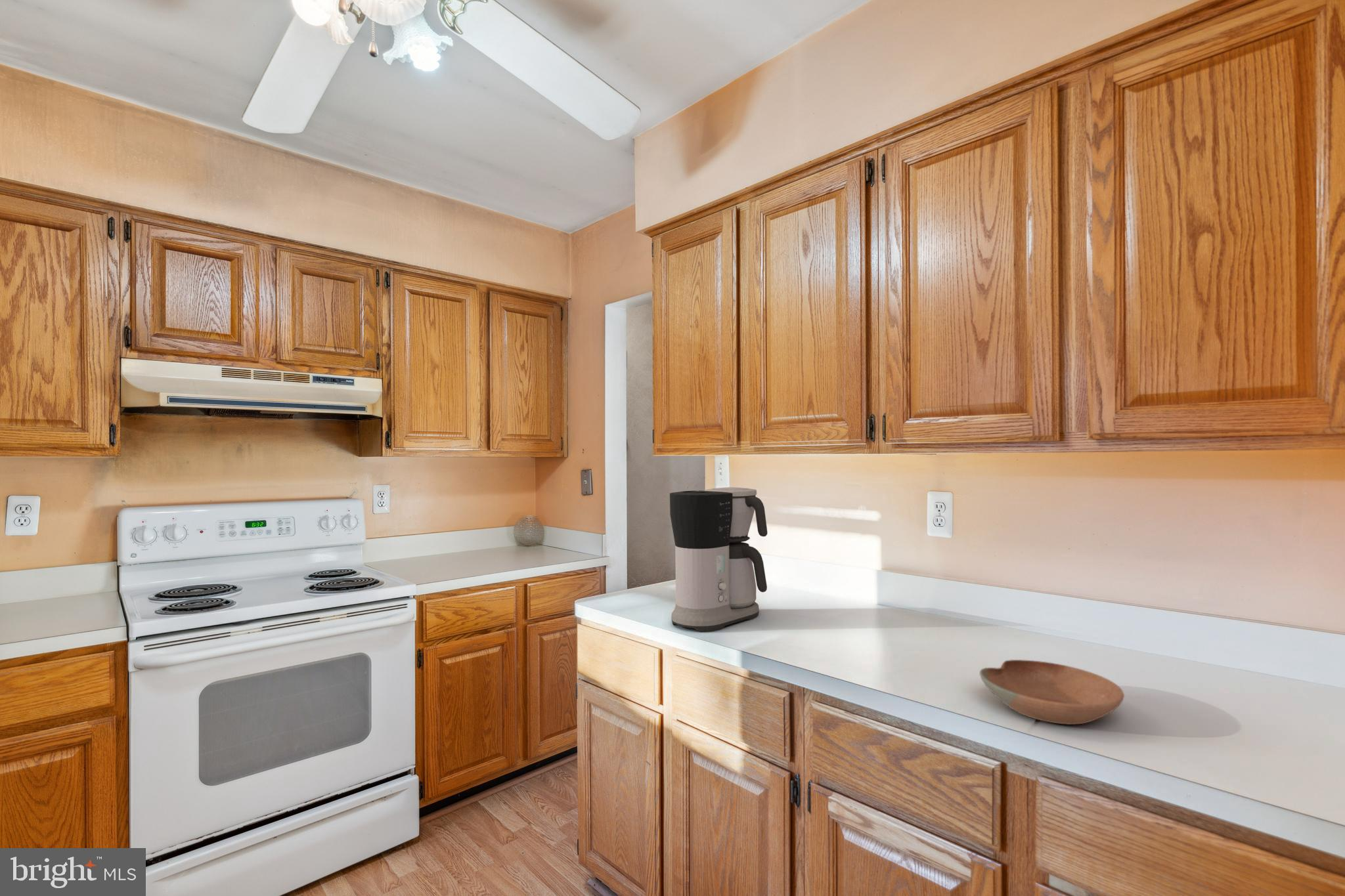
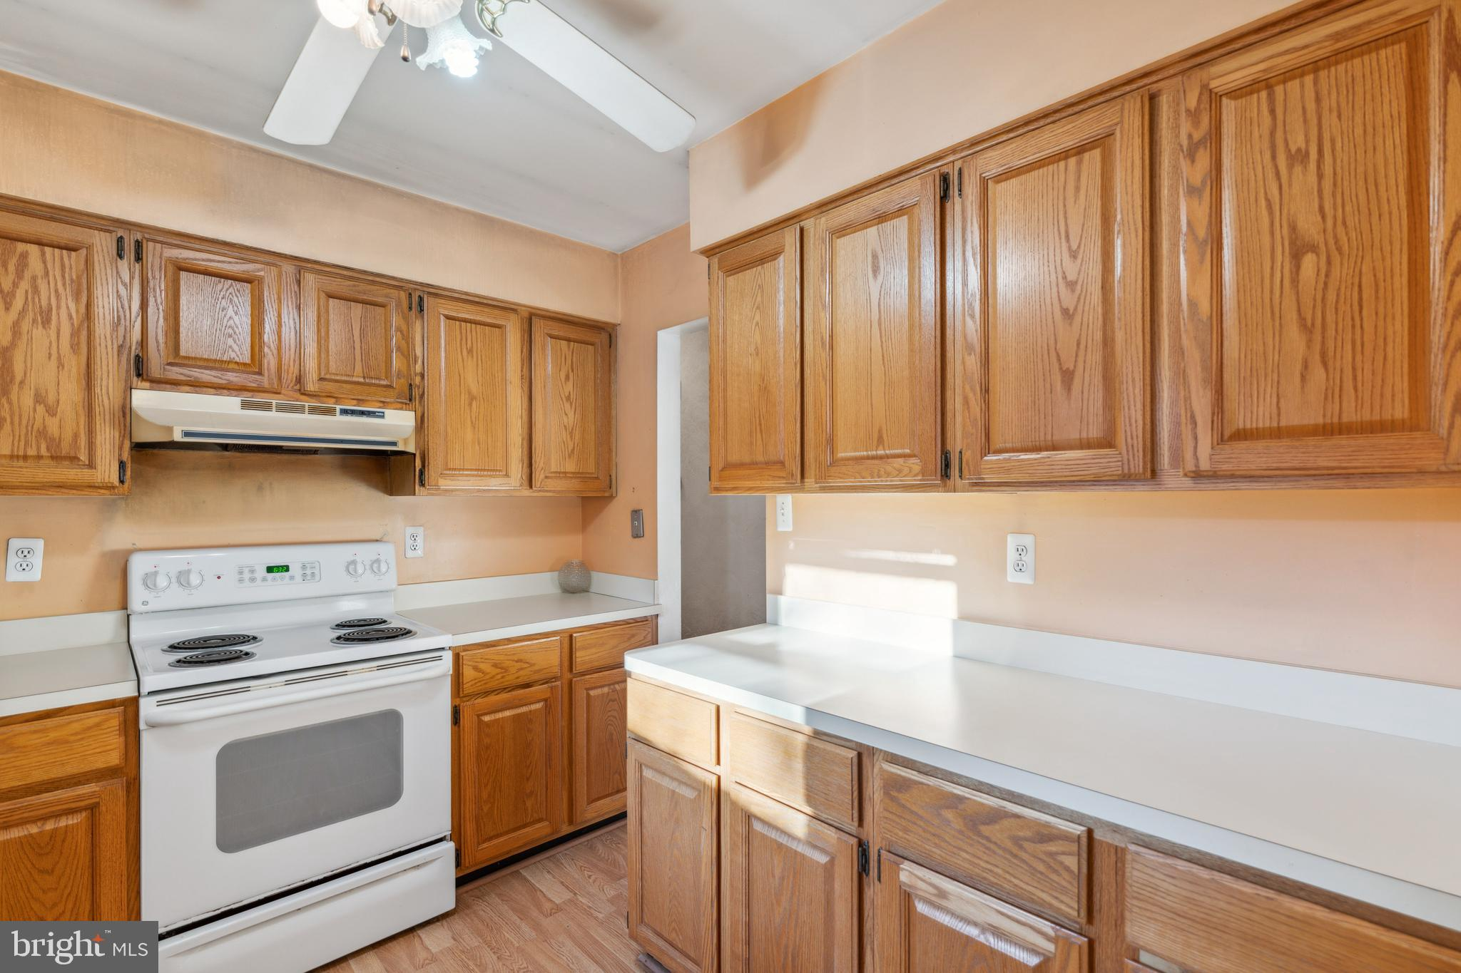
- bowl (1048, 694)
- coffee maker (721, 555)
